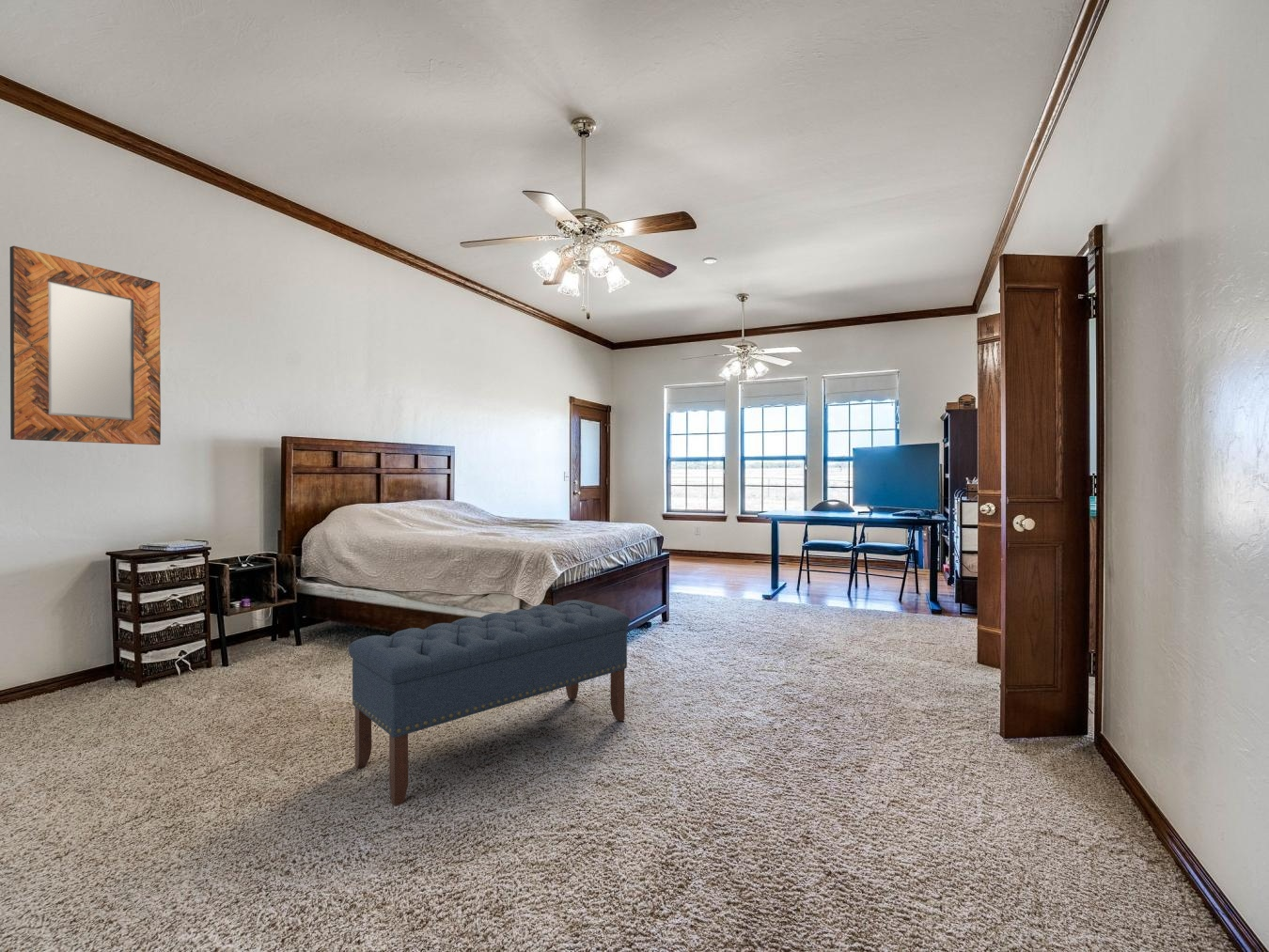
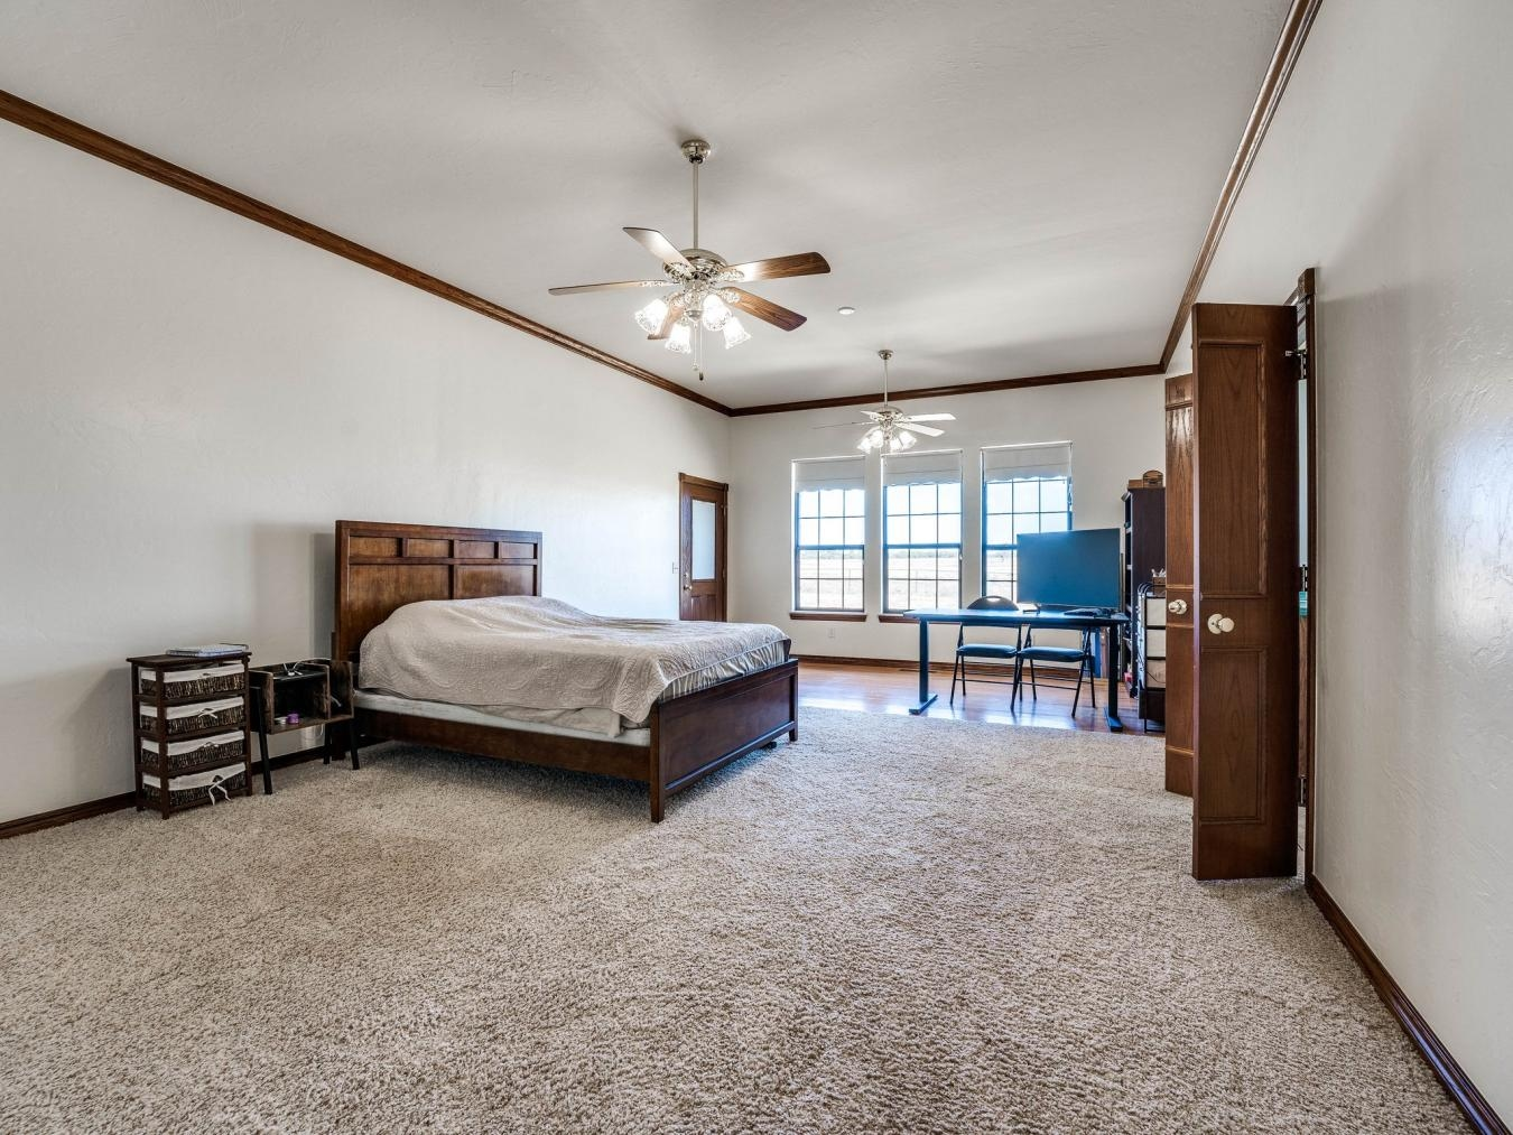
- home mirror (91, 354)
- bench (501, 680)
